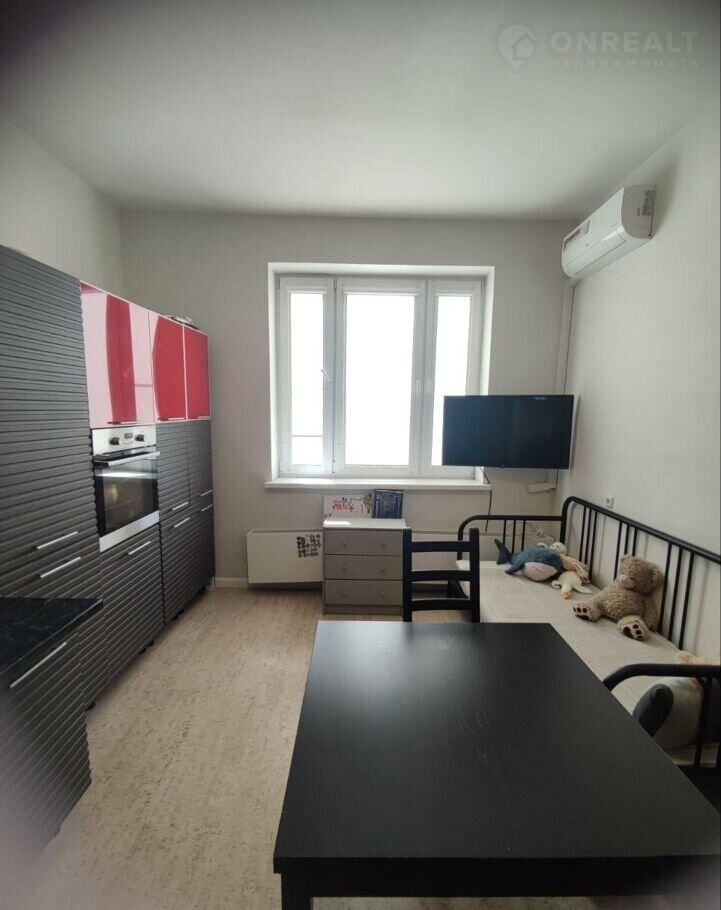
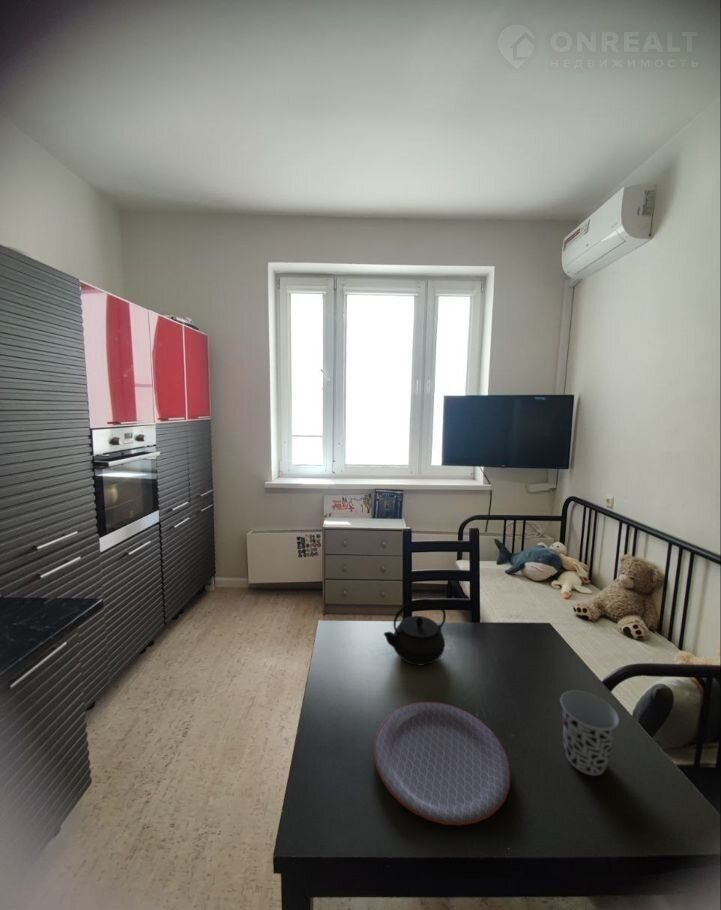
+ cup (586, 734)
+ kettle (415, 628)
+ plate (439, 756)
